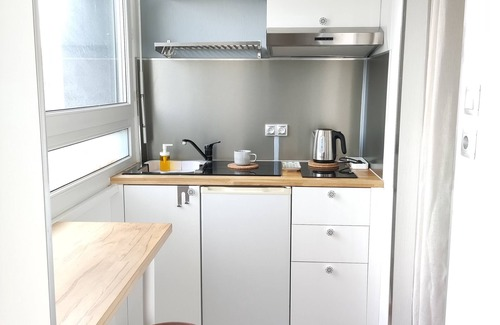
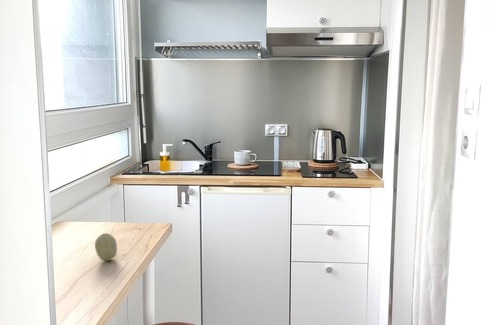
+ fruit (106, 247)
